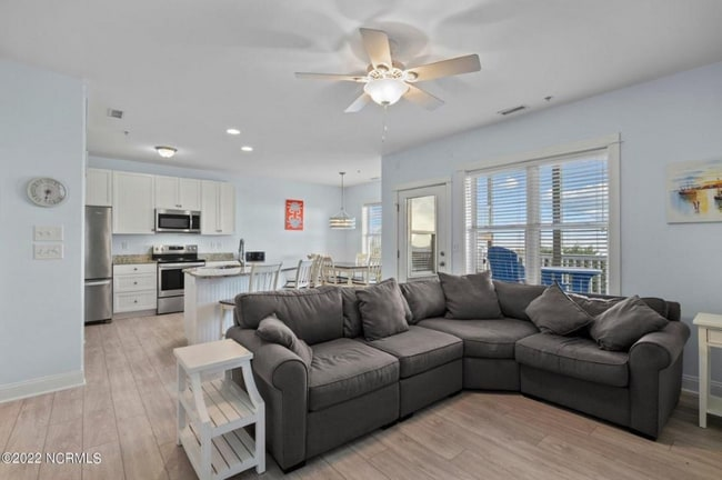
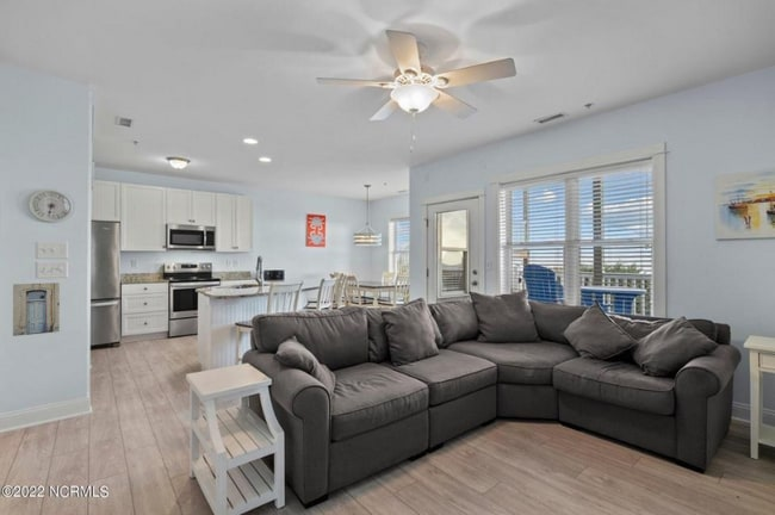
+ wall art (37, 308)
